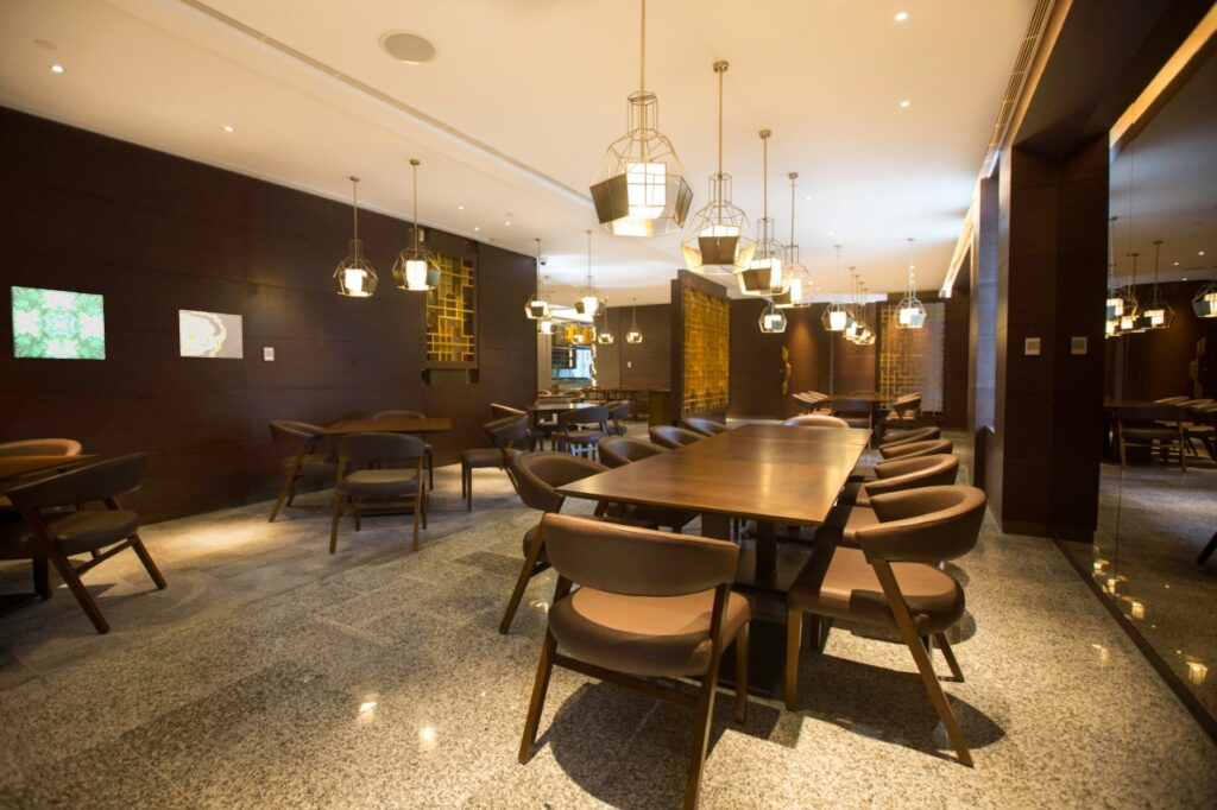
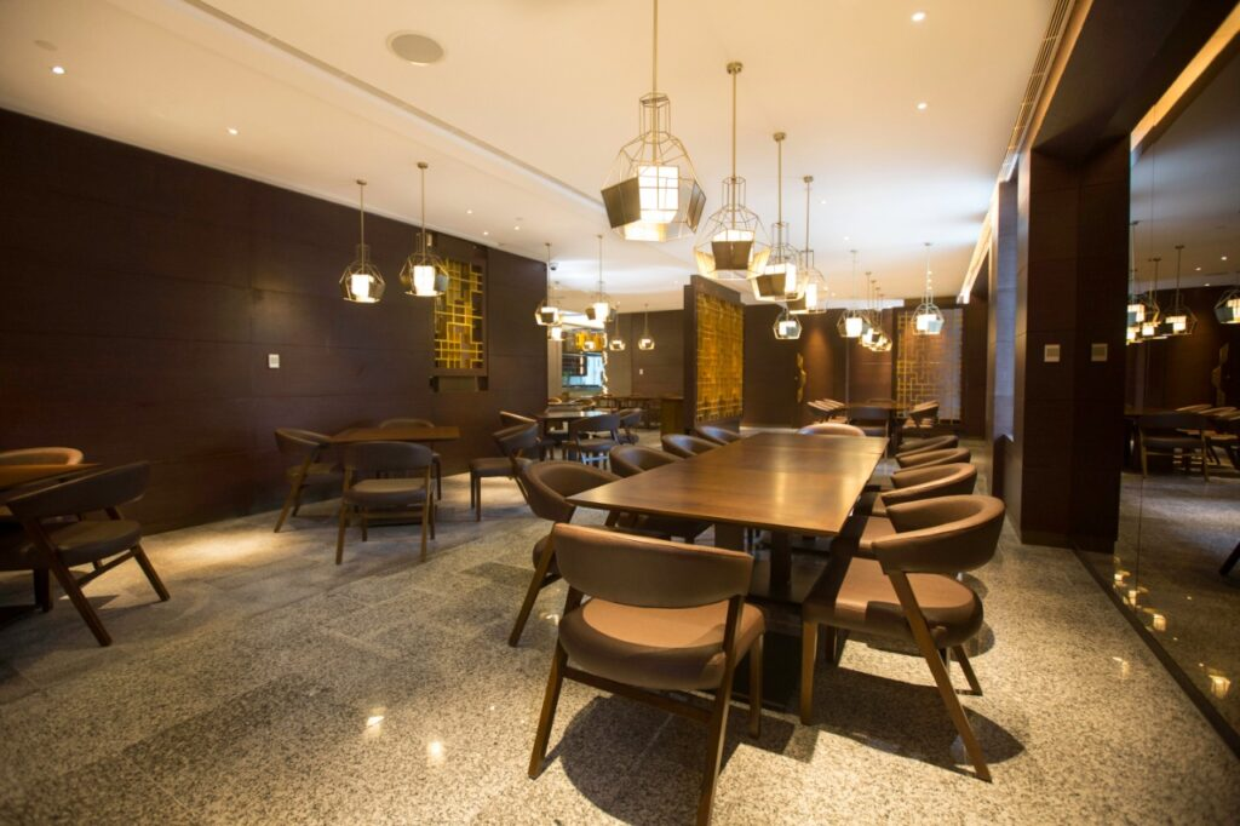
- wall art (59, 324)
- wall art (212, 335)
